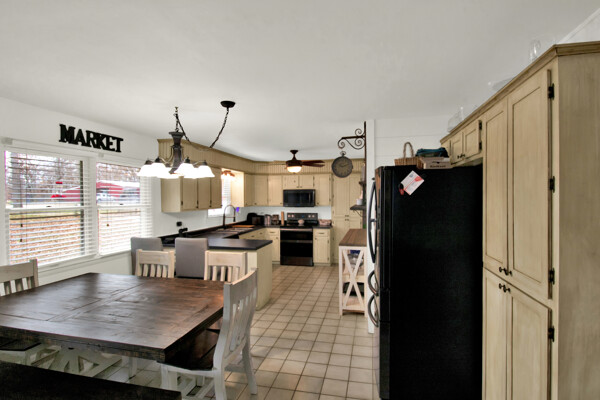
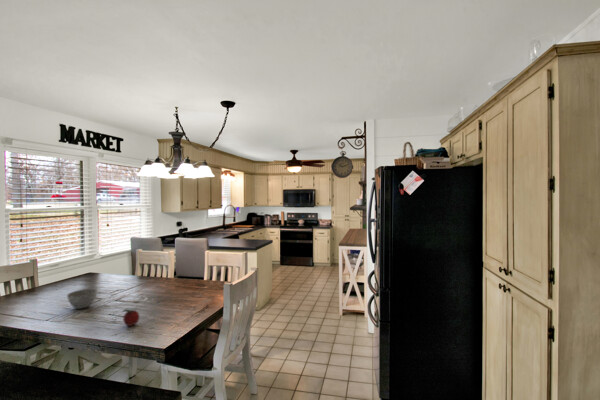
+ fruit (130, 316)
+ bowl (82, 299)
